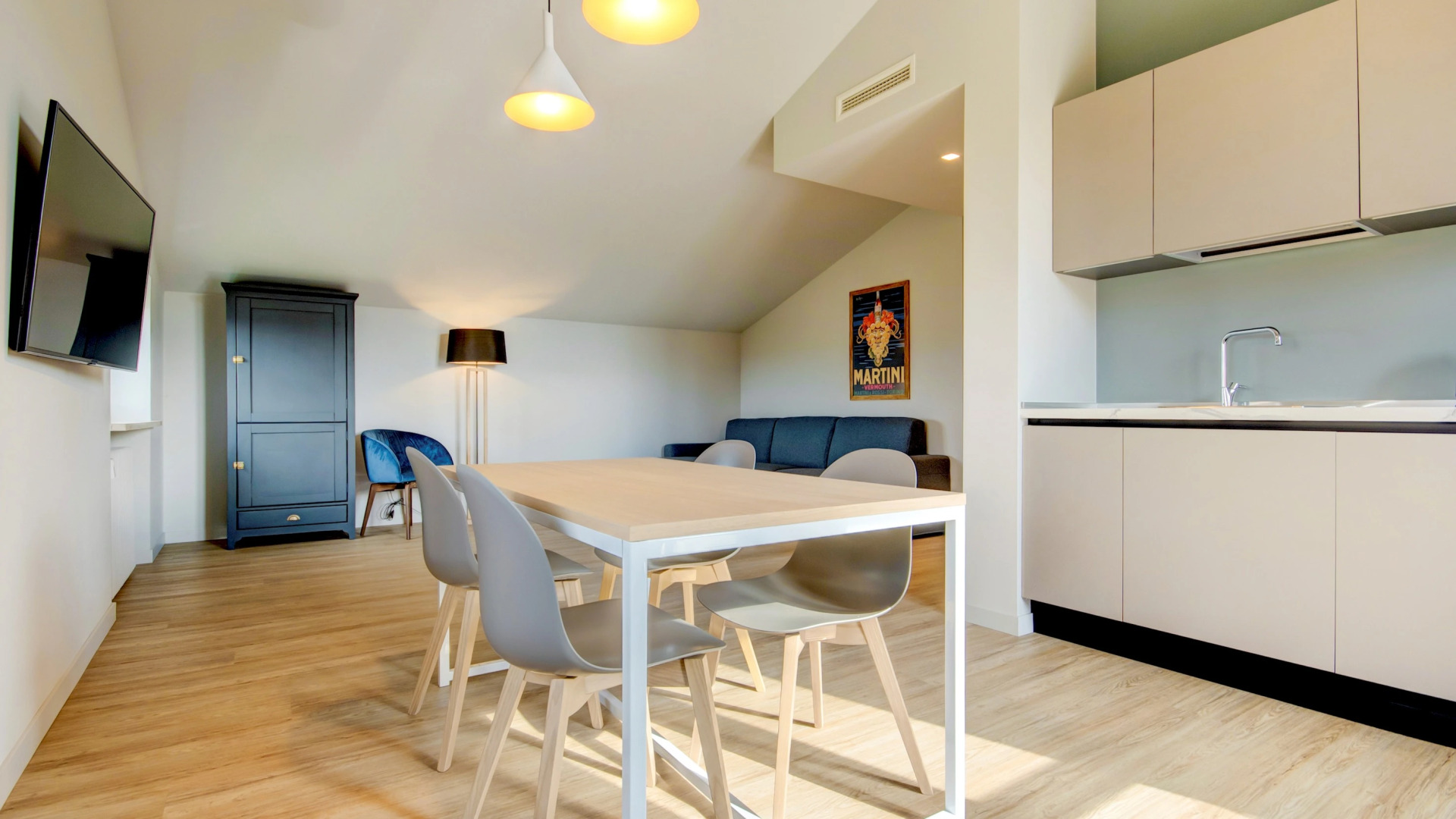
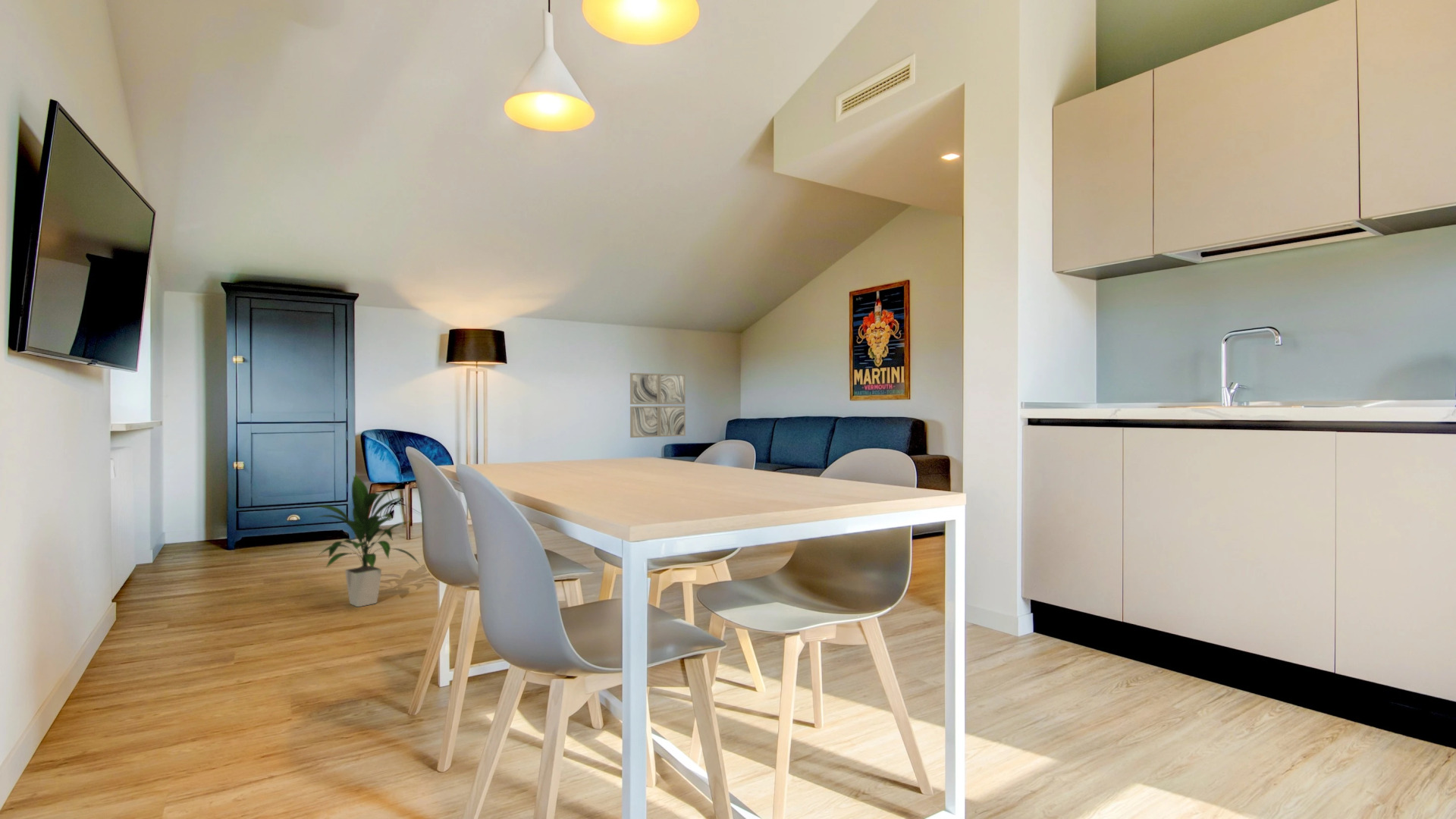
+ wall art (658, 406)
+ indoor plant (368, 539)
